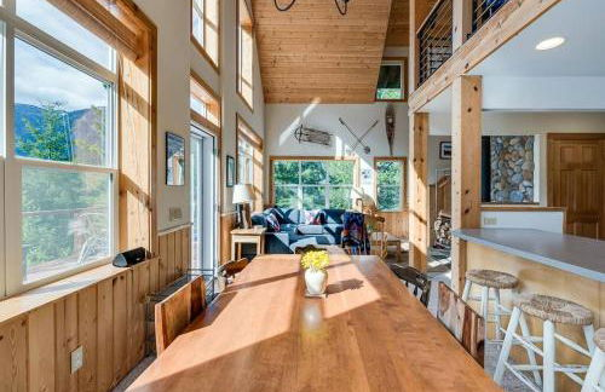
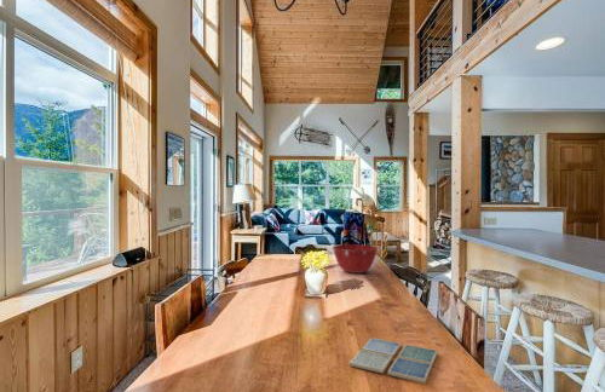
+ mixing bowl (355, 259)
+ drink coaster (396, 358)
